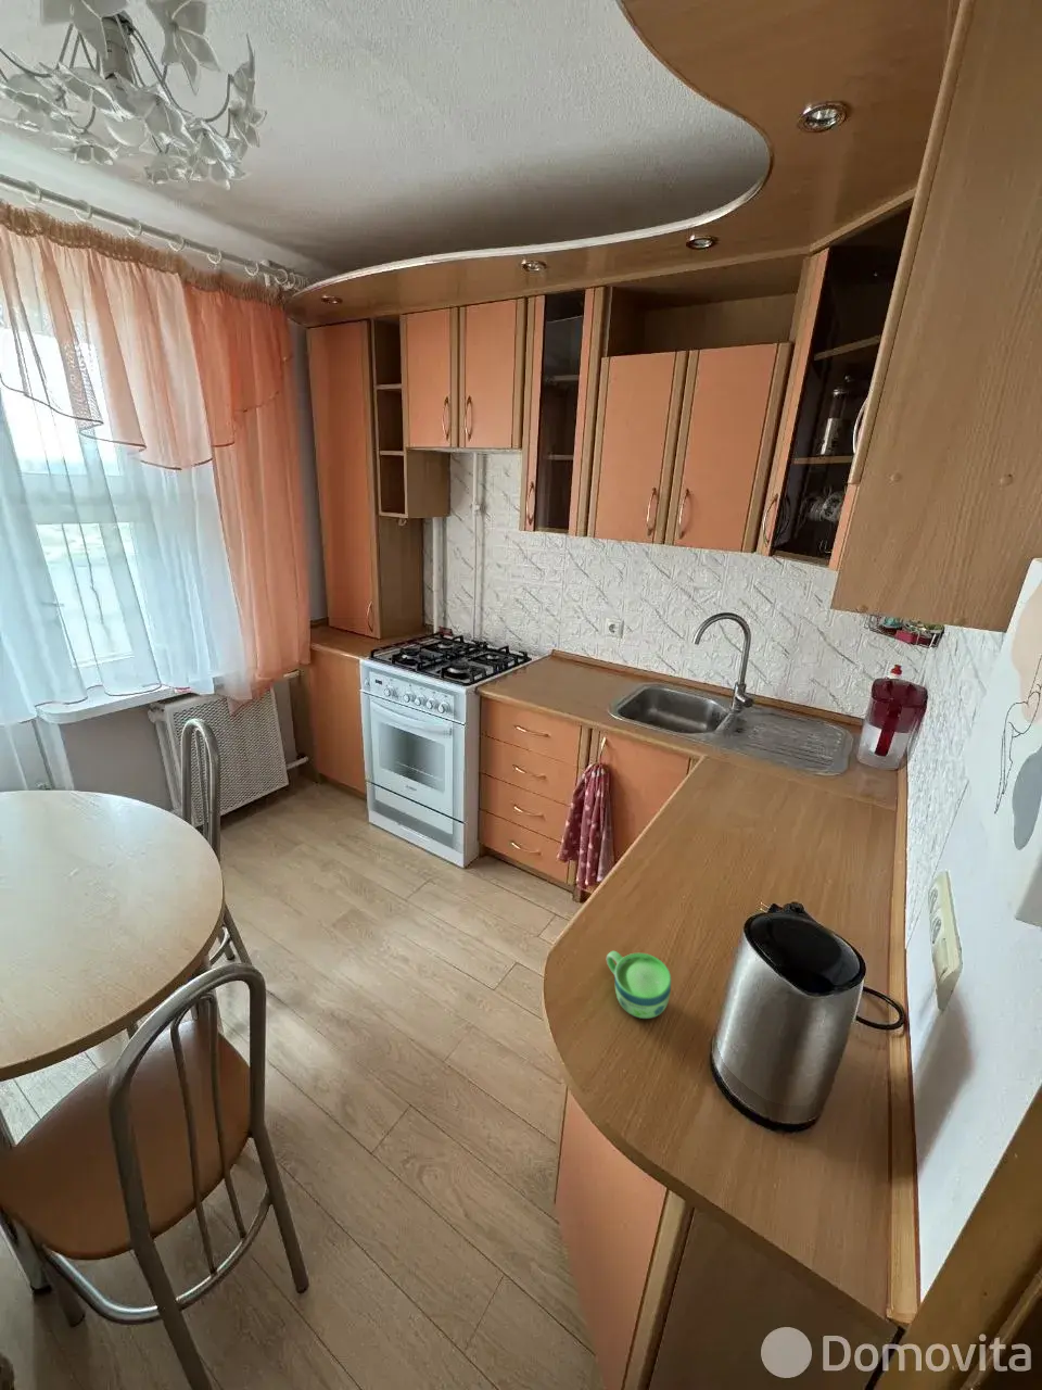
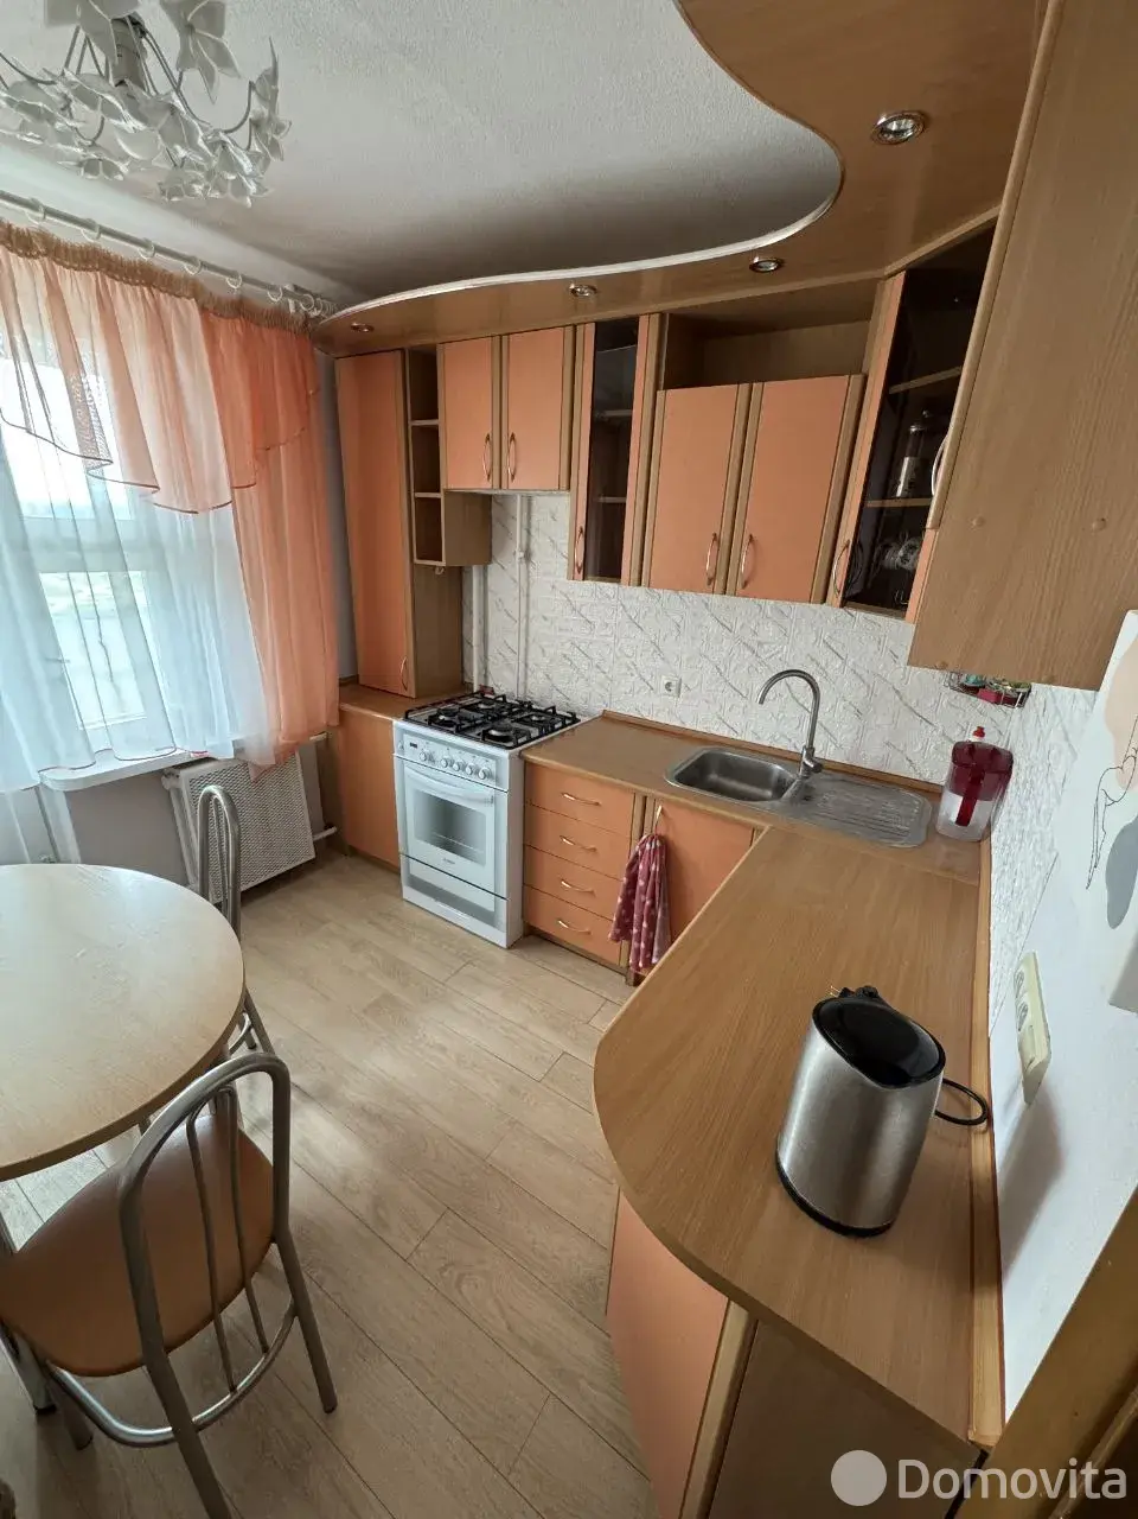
- cup (633, 984)
